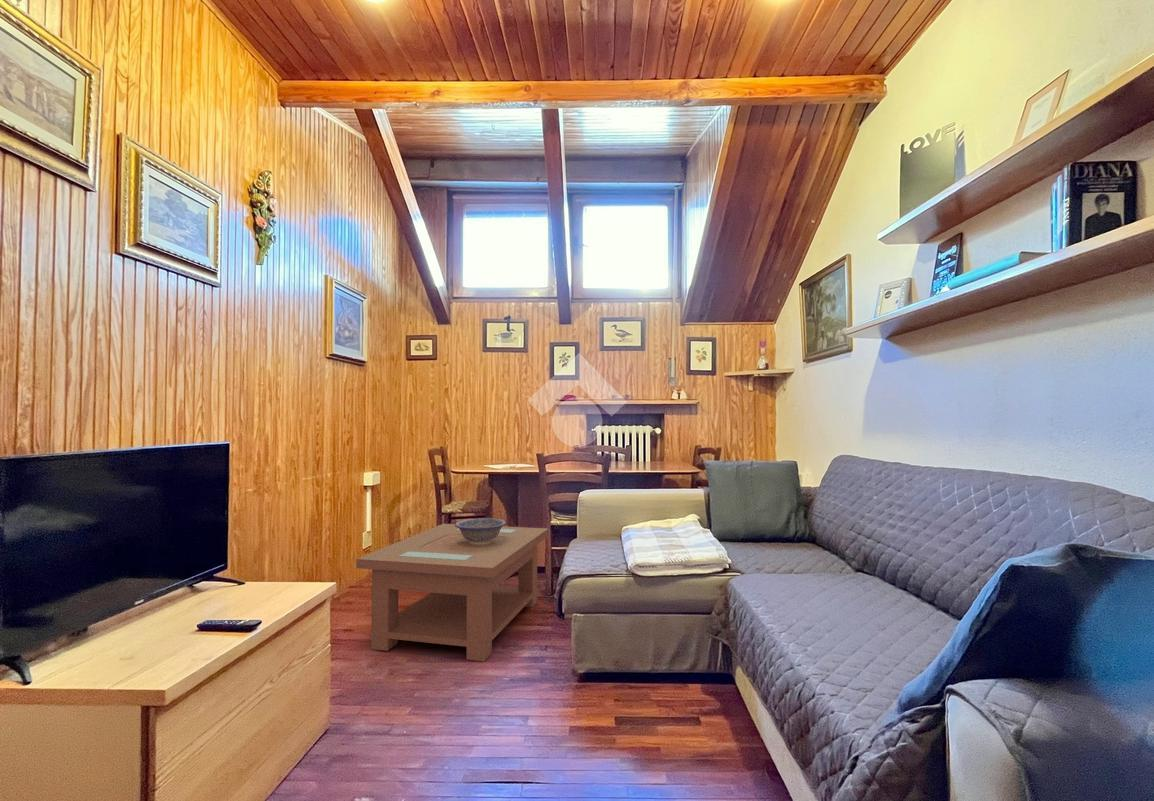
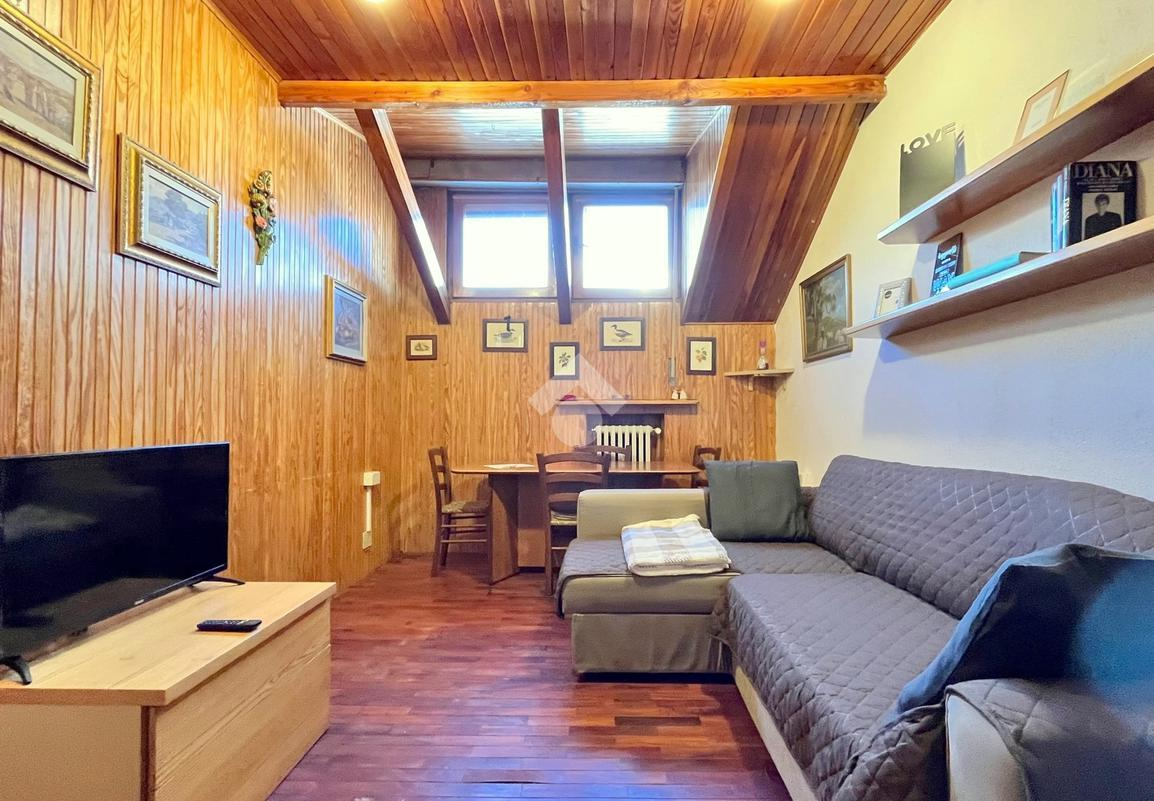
- coffee table (463, 582)
- decorative bowl (480, 532)
